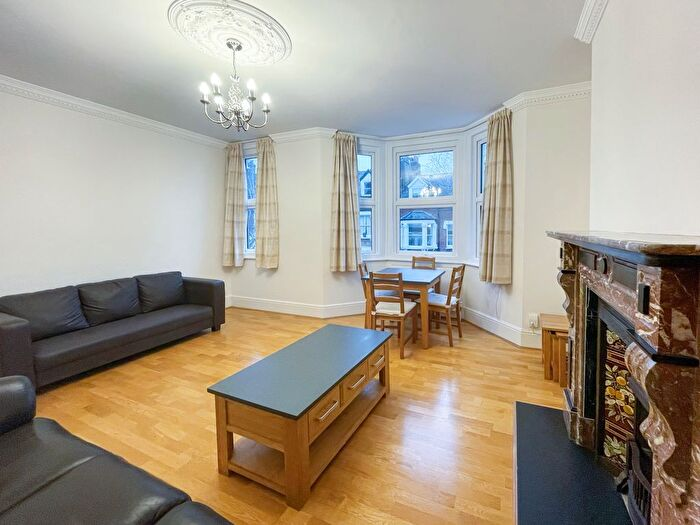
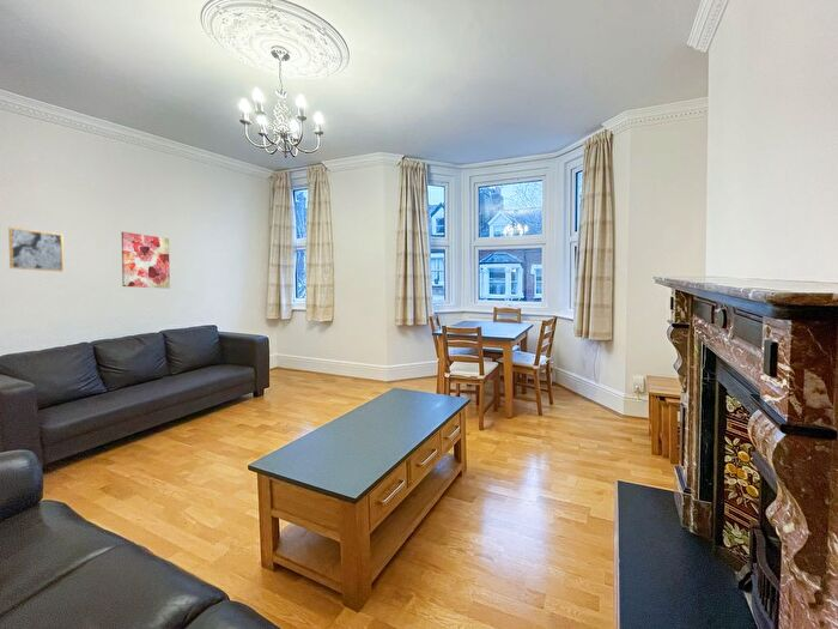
+ wall art (37, 250)
+ wall art (146, 261)
